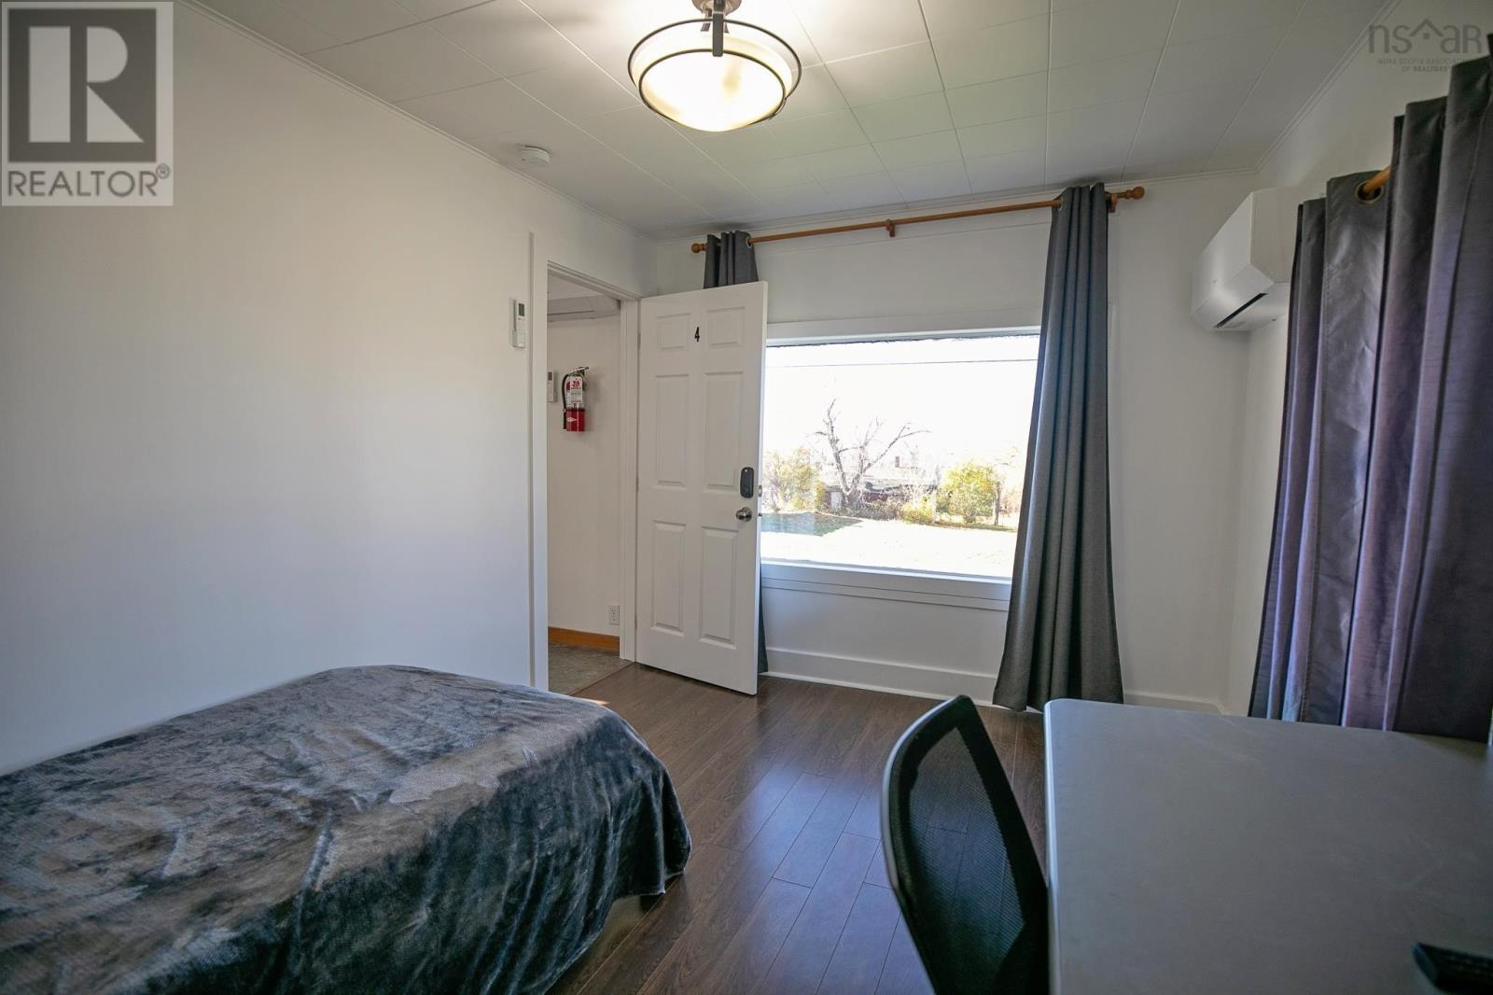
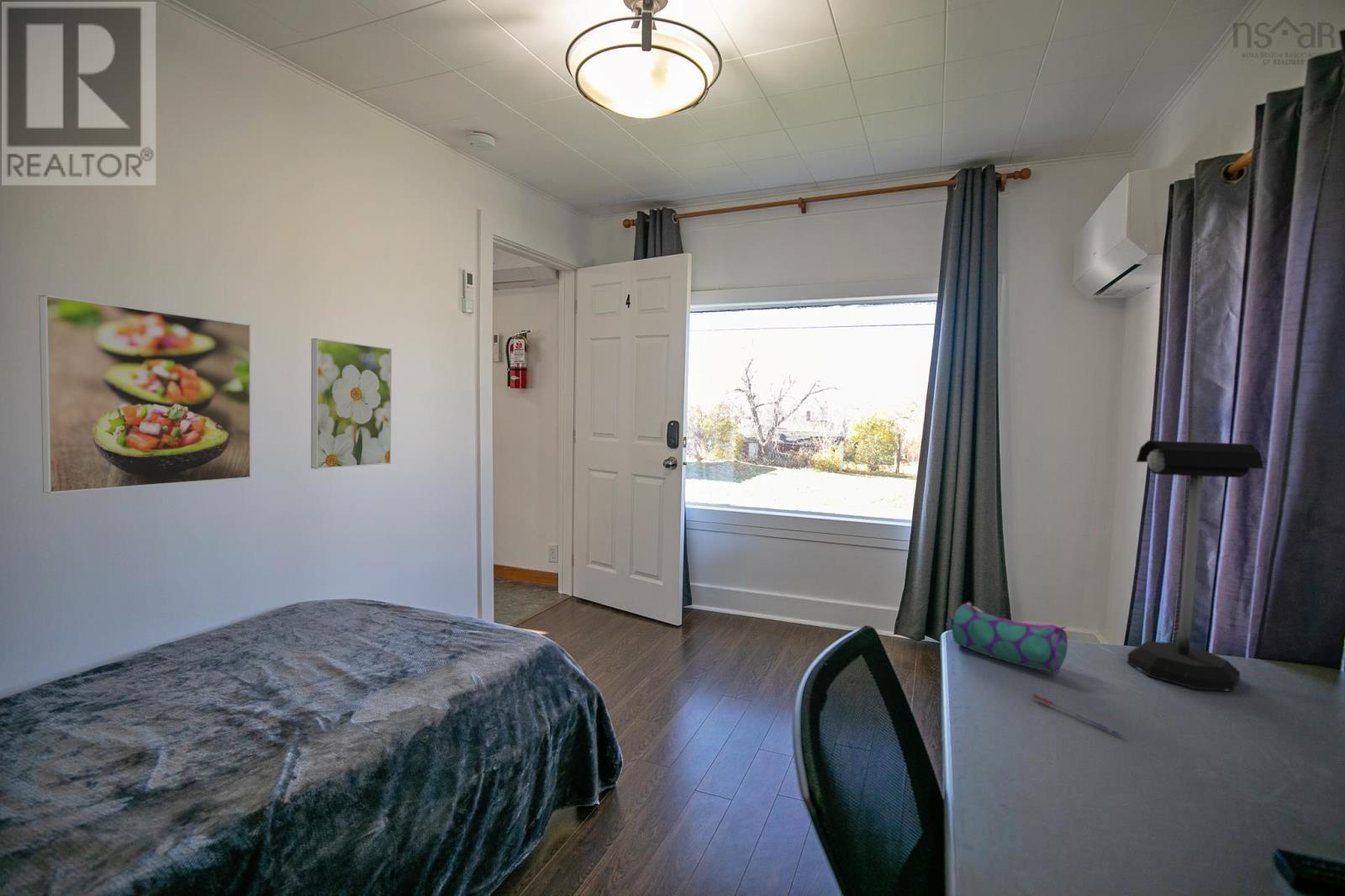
+ mailbox (1189, 557)
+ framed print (159, 398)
+ pen (1075, 714)
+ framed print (353, 405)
+ pencil case (1006, 635)
